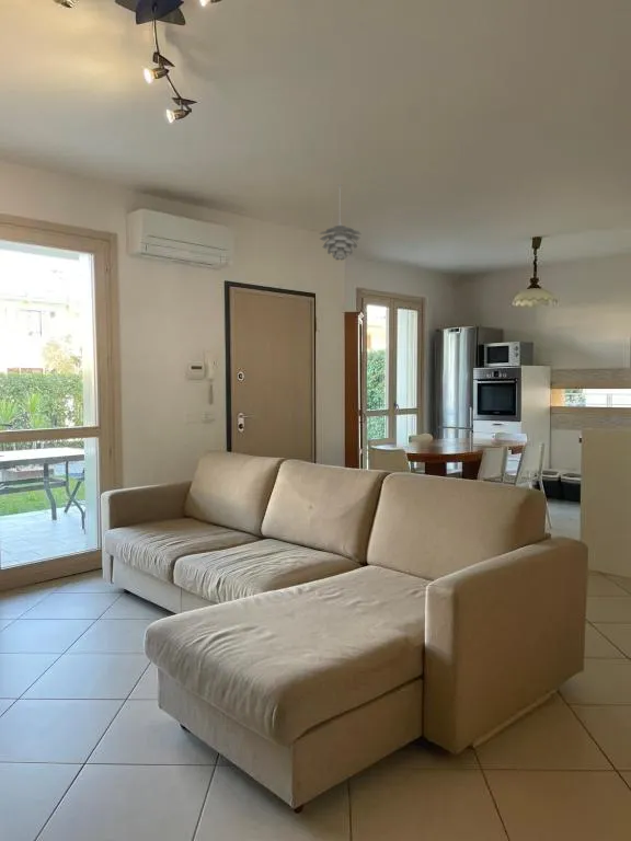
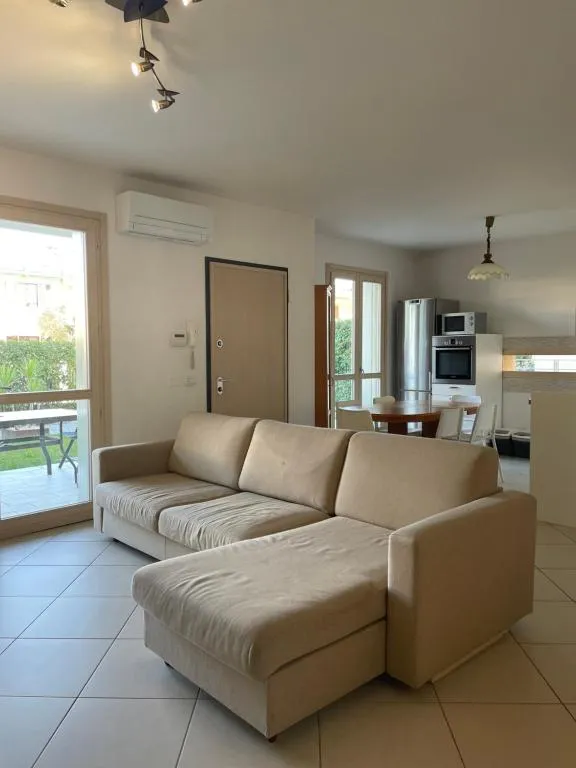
- pendant light (340, 221)
